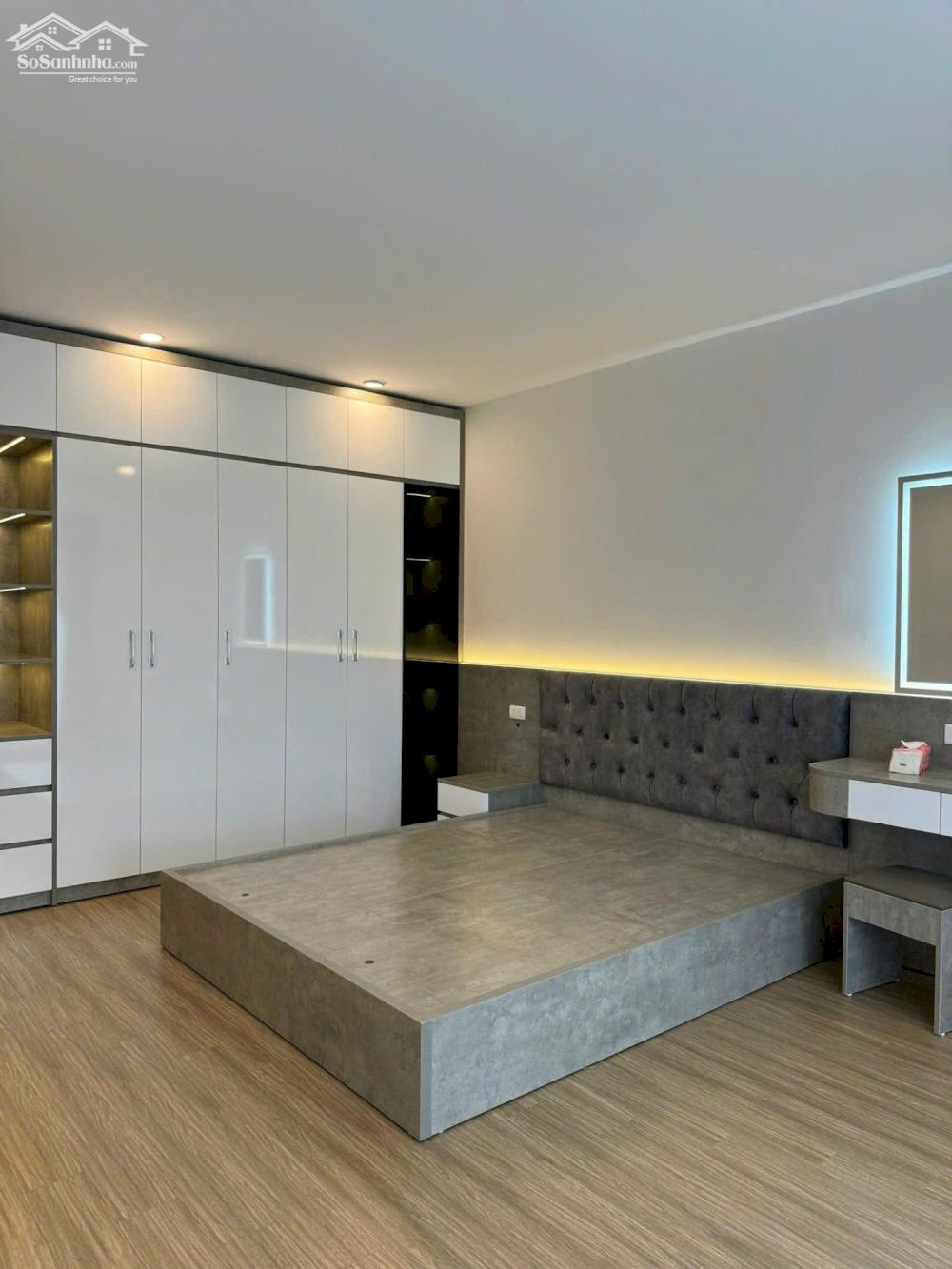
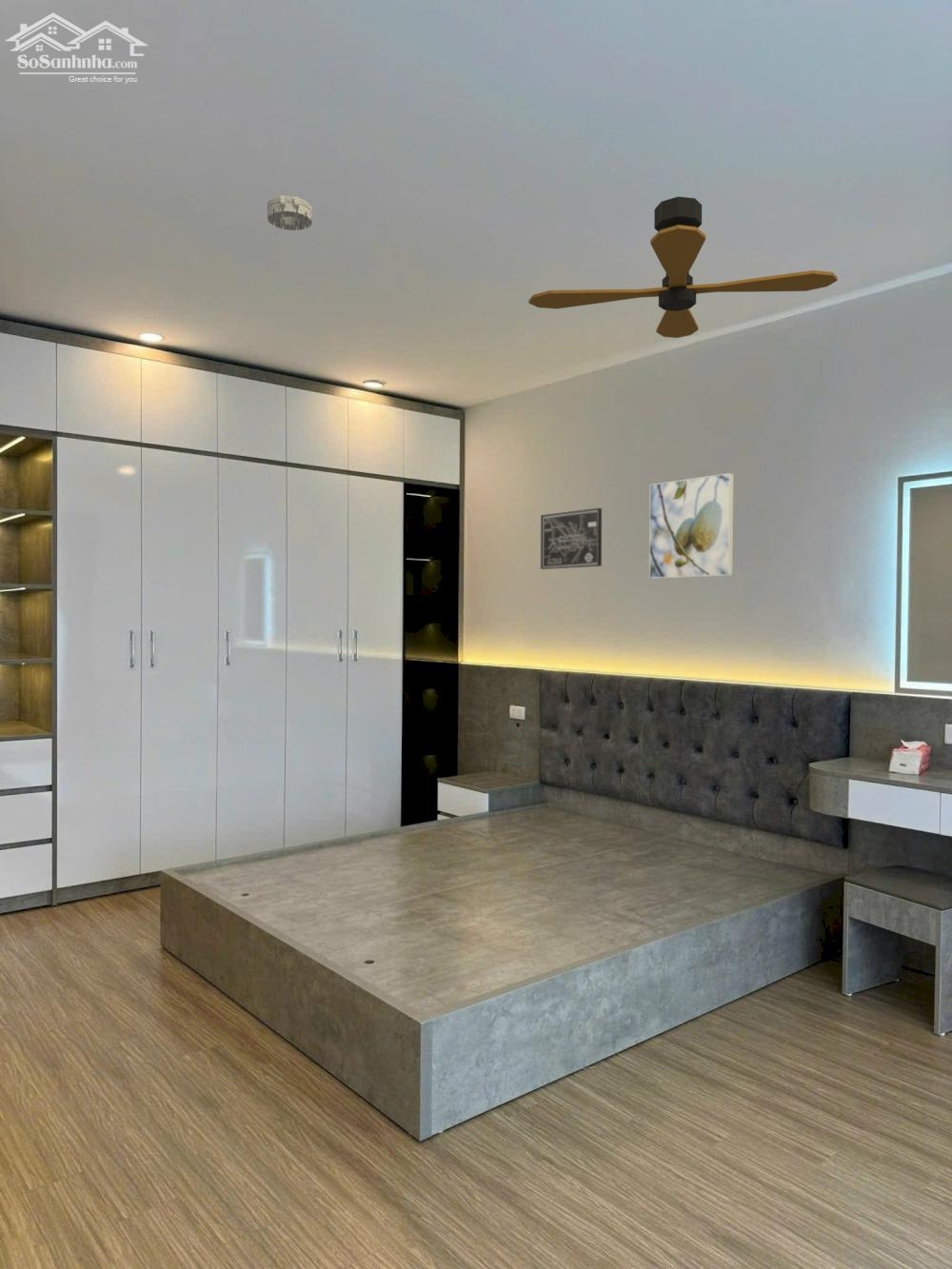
+ smoke detector (289, 212)
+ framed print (689, 527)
+ ceiling fan (677, 256)
+ wall art (569, 539)
